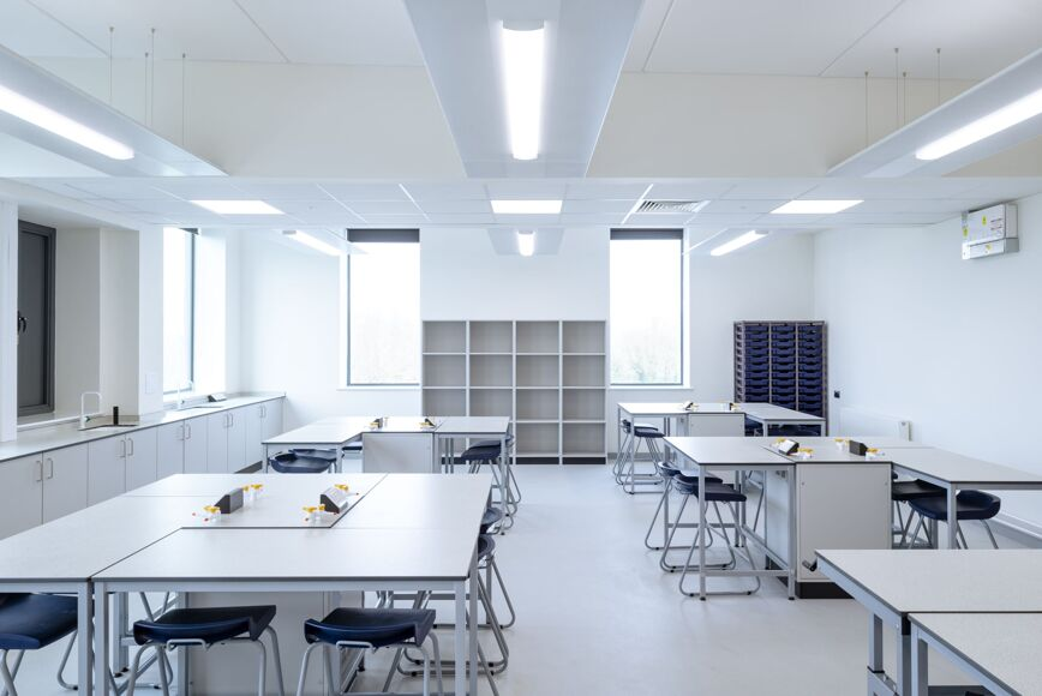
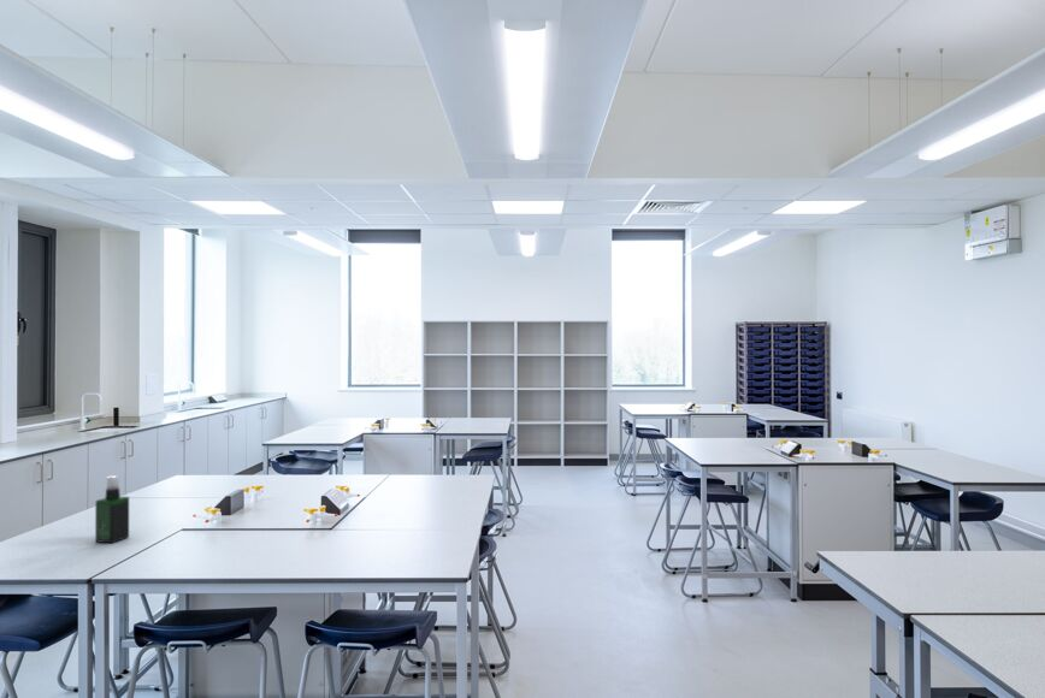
+ spray bottle (112, 508)
